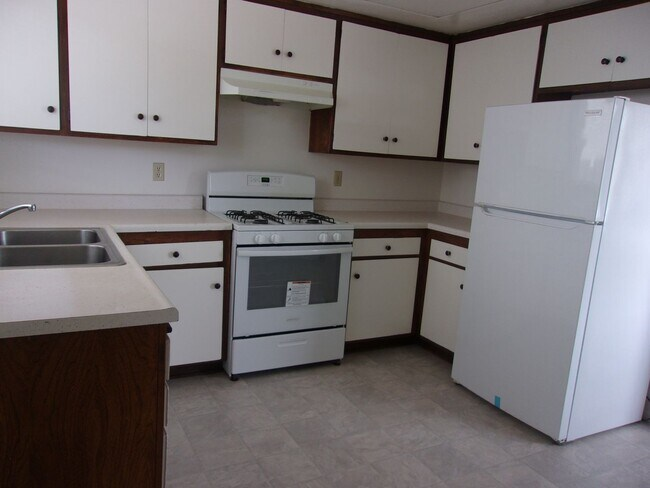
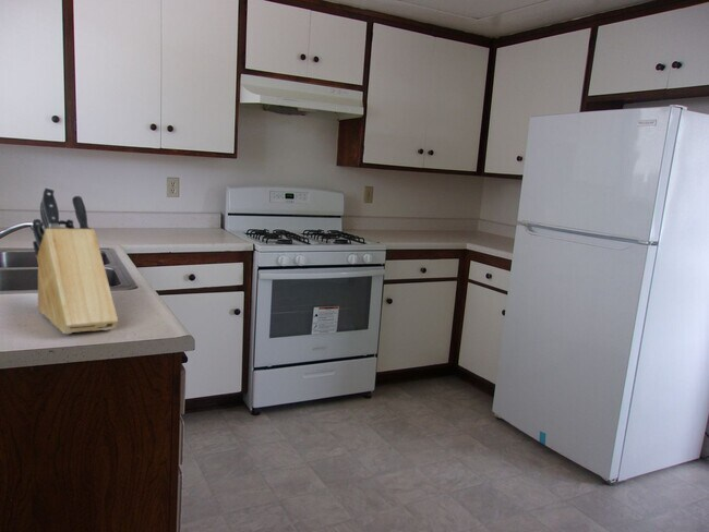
+ knife block (71, 255)
